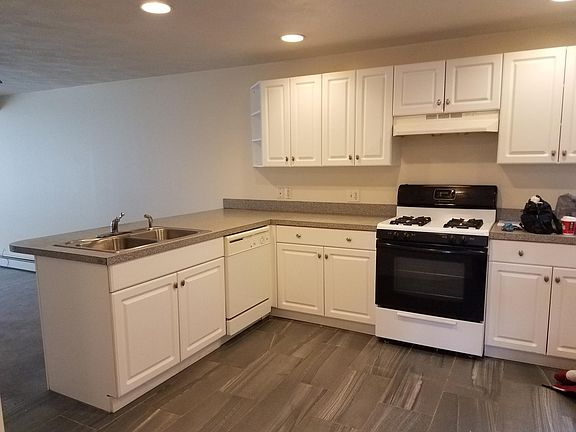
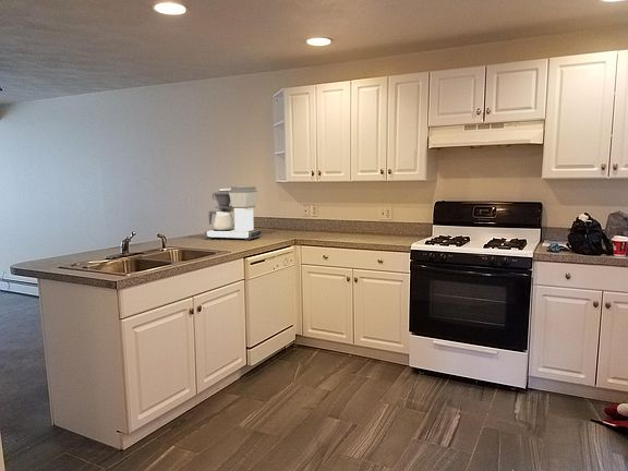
+ coffee maker (232, 210)
